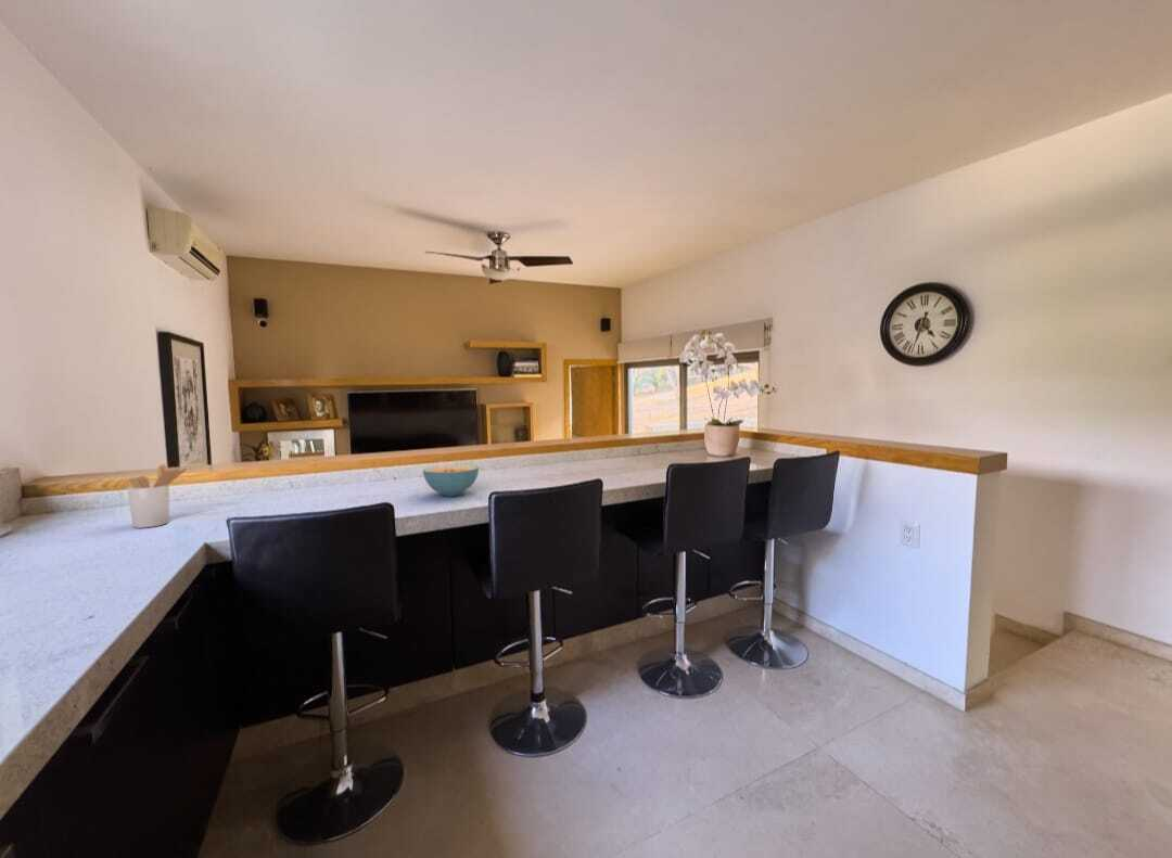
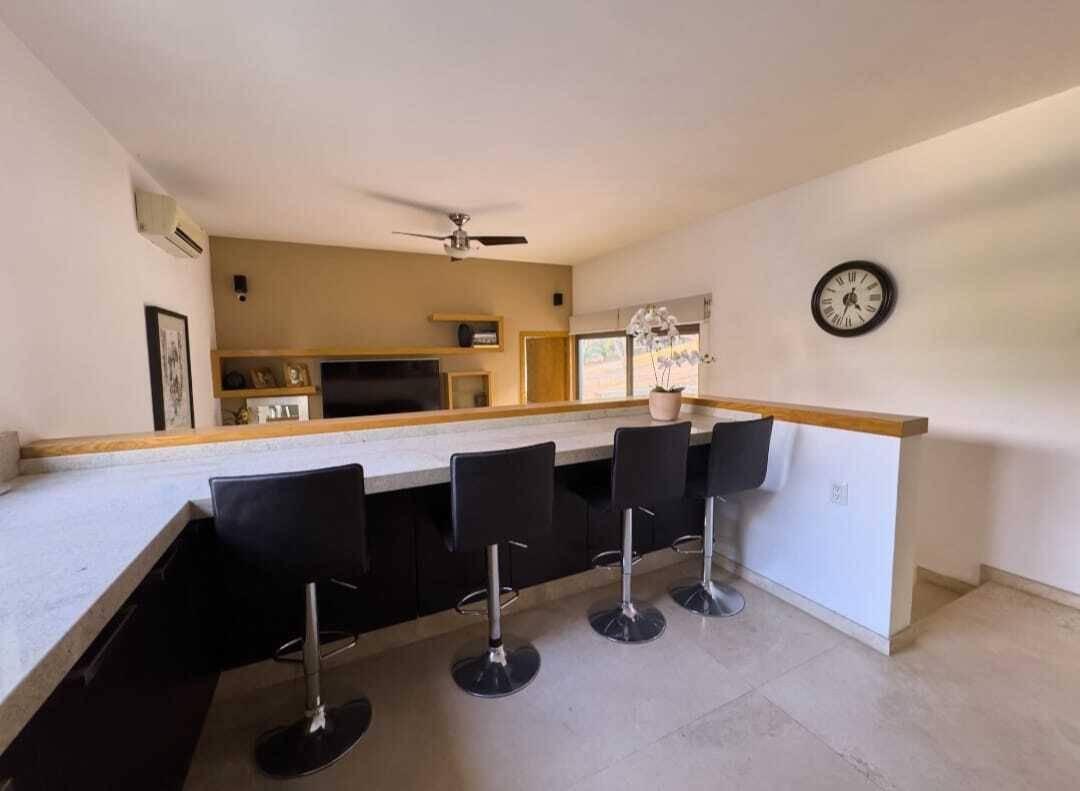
- cereal bowl (451, 481)
- utensil holder (157, 495)
